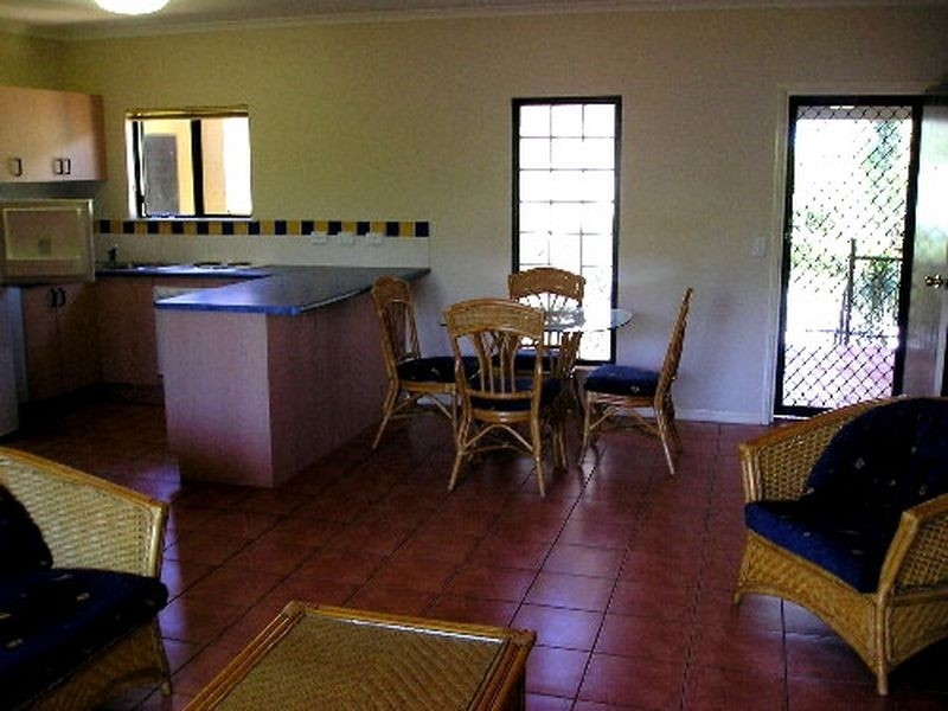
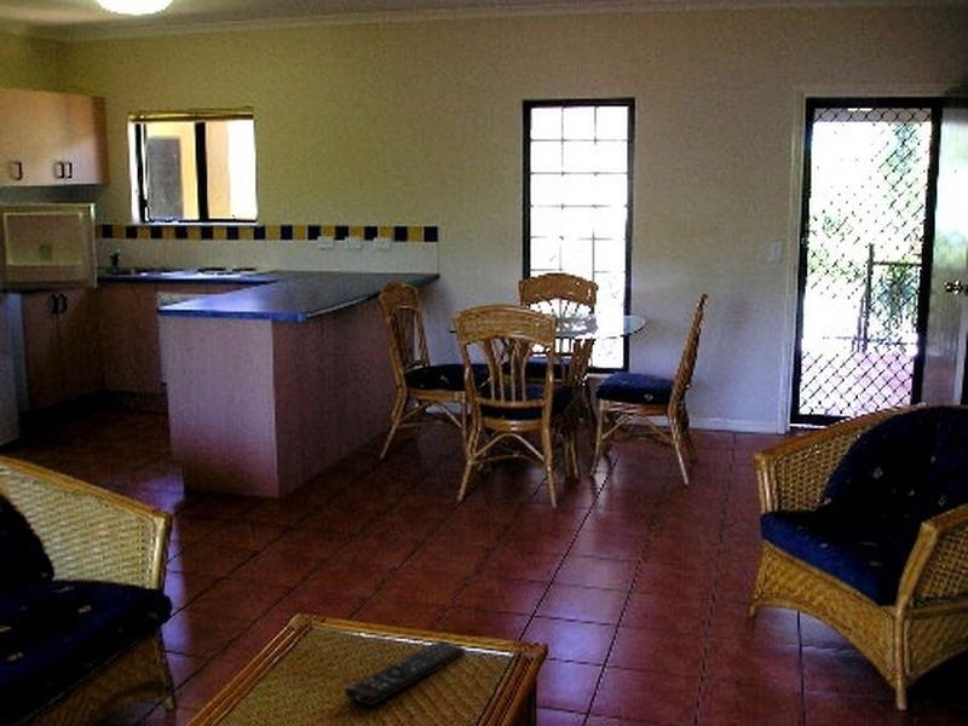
+ remote control (407, 669)
